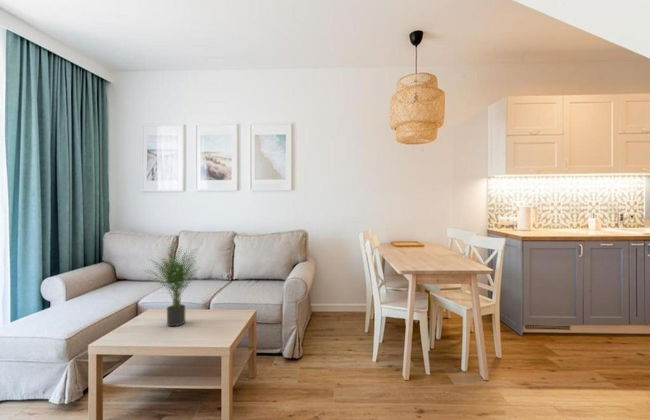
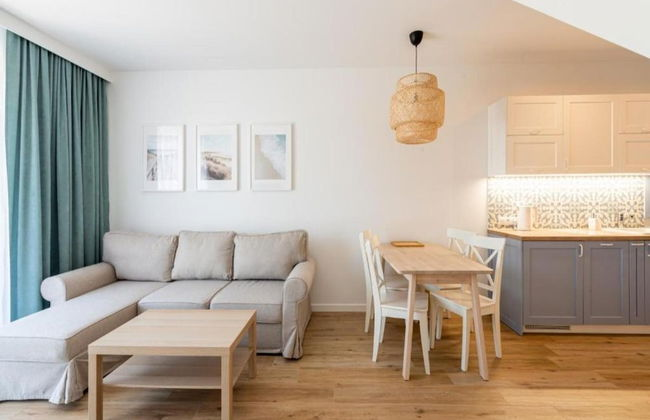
- potted plant (171, 282)
